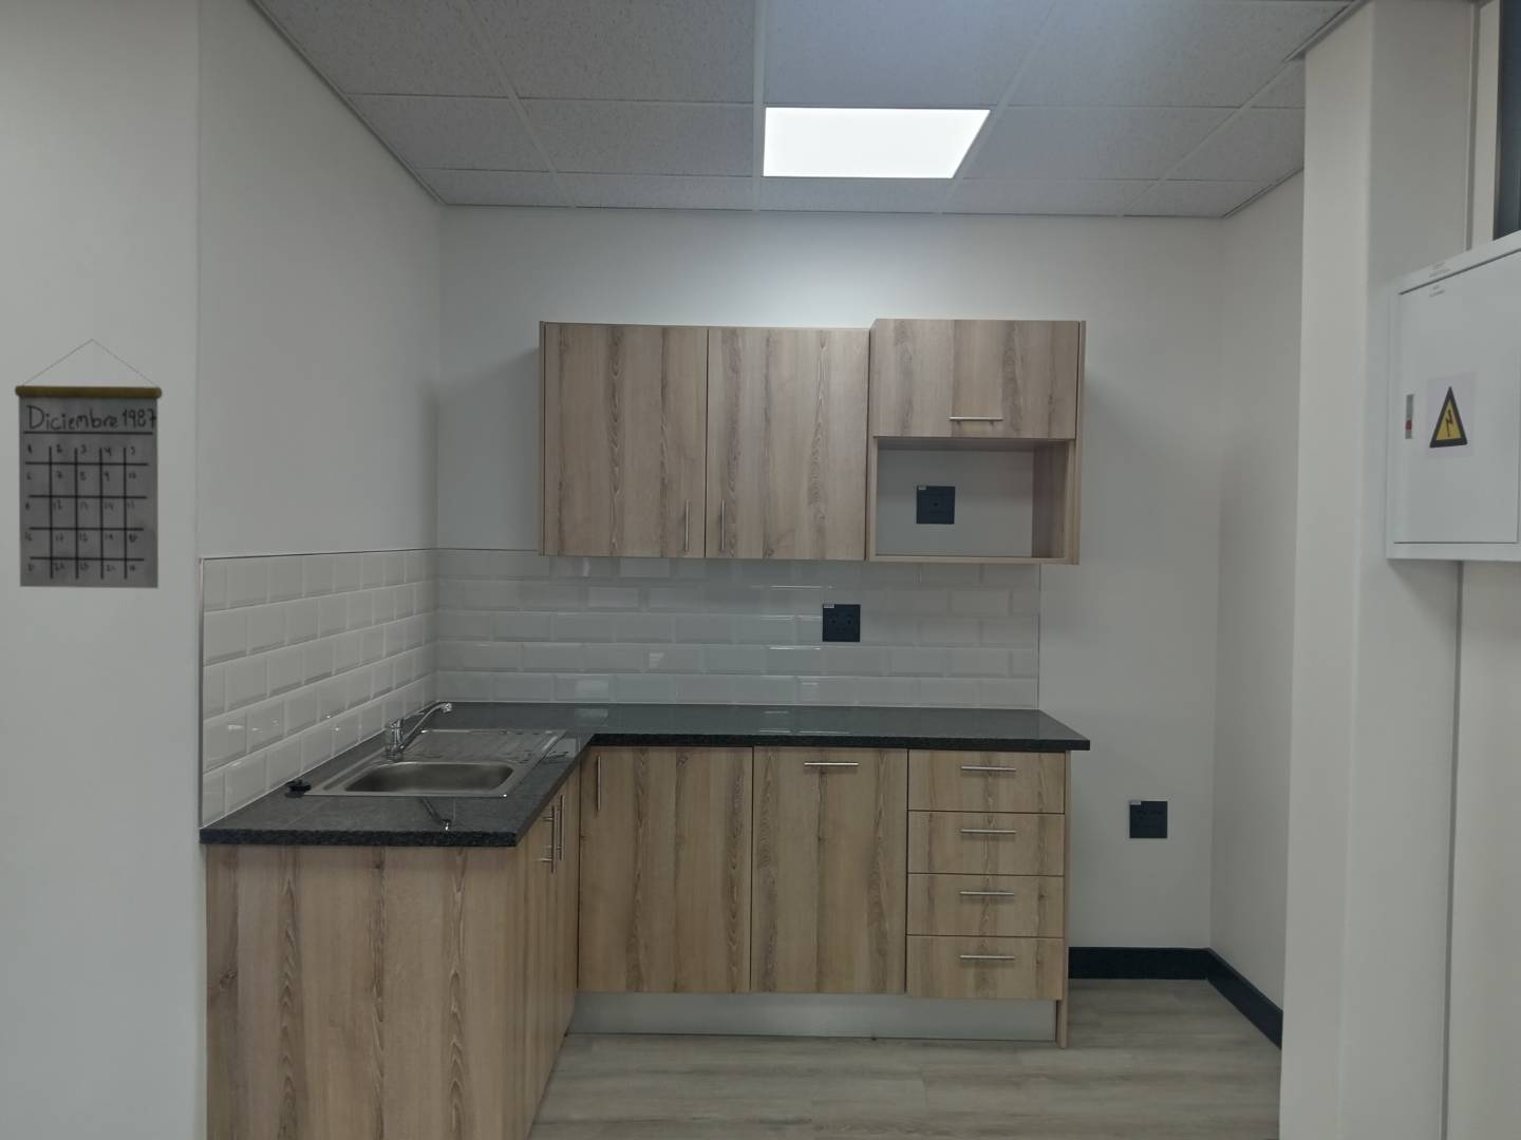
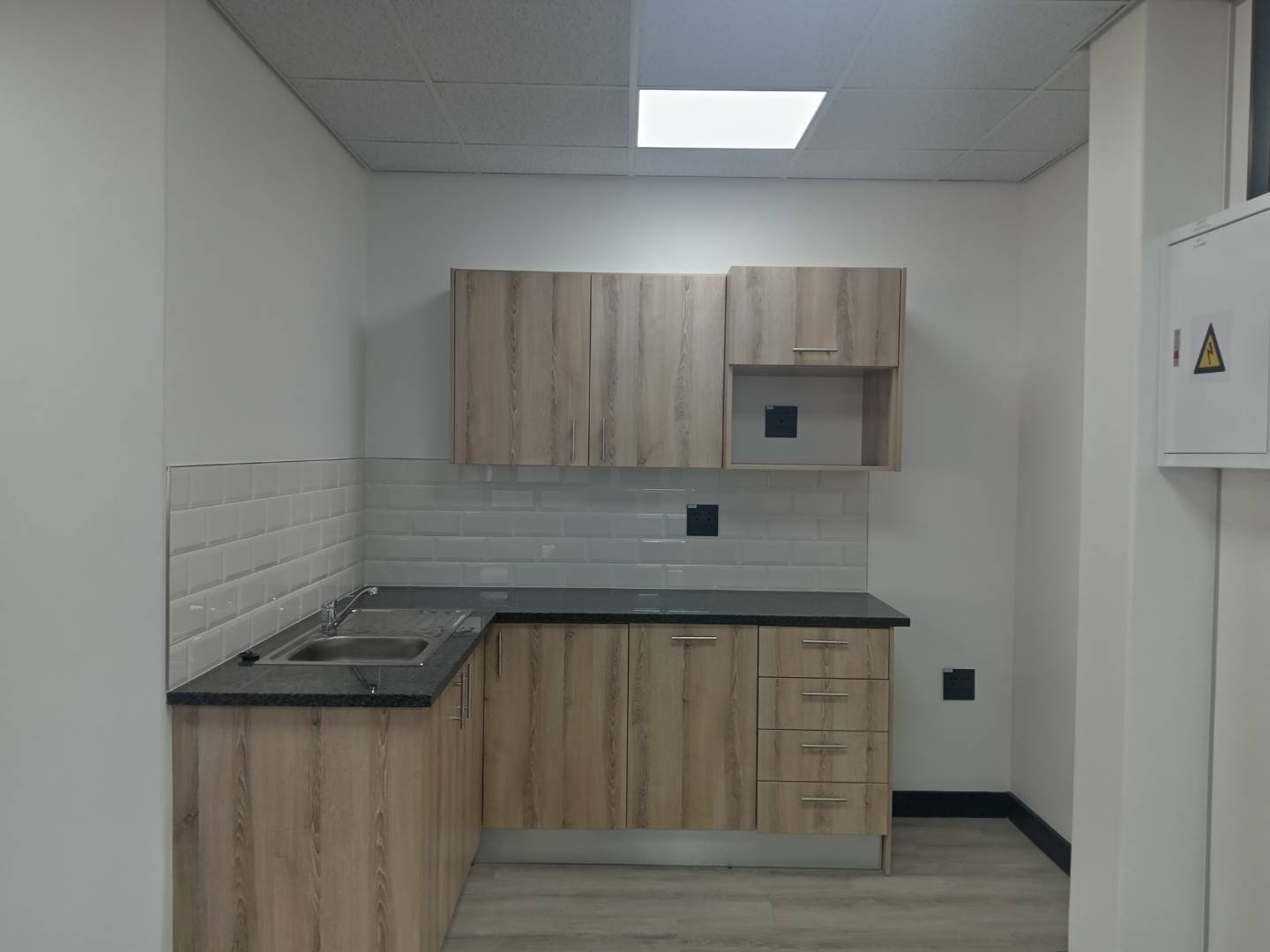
- calendar (89, 462)
